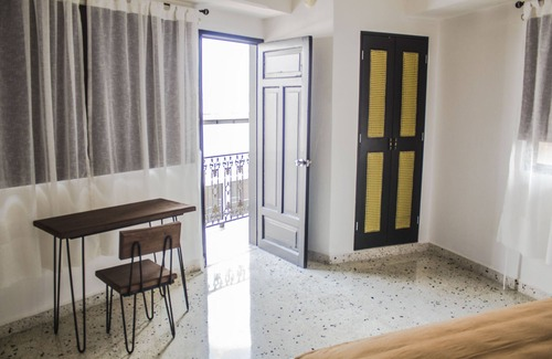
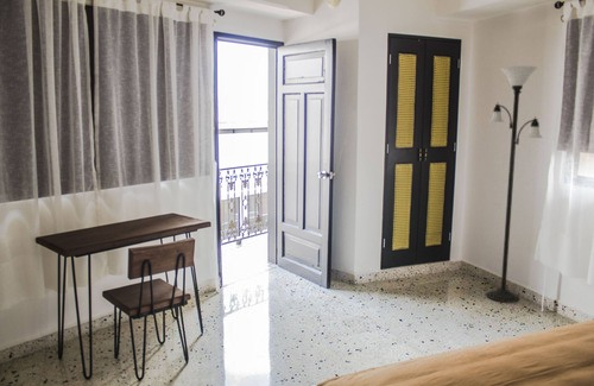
+ floor lamp (510, 185)
